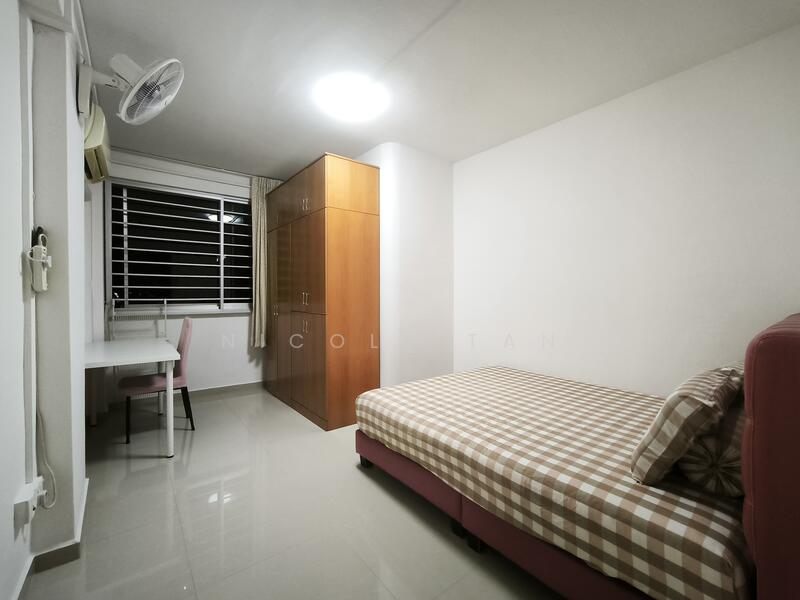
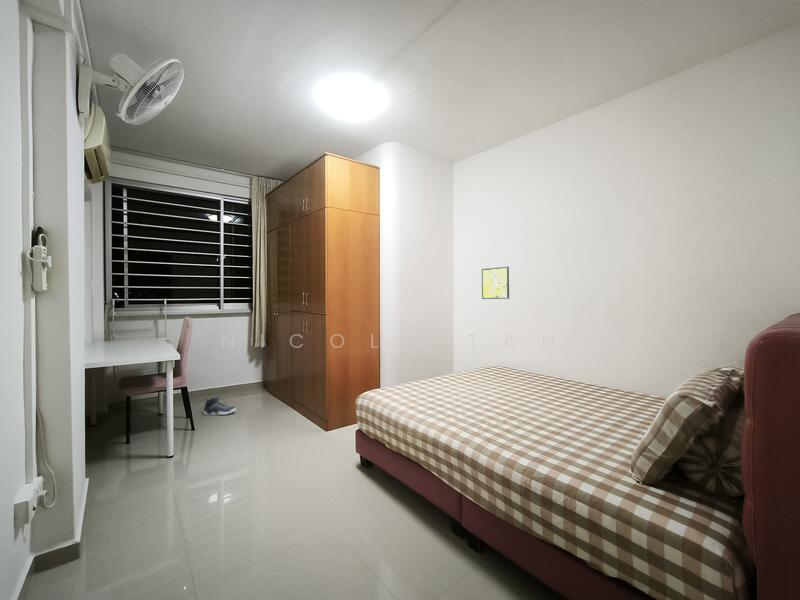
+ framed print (494, 283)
+ sneaker (219, 404)
